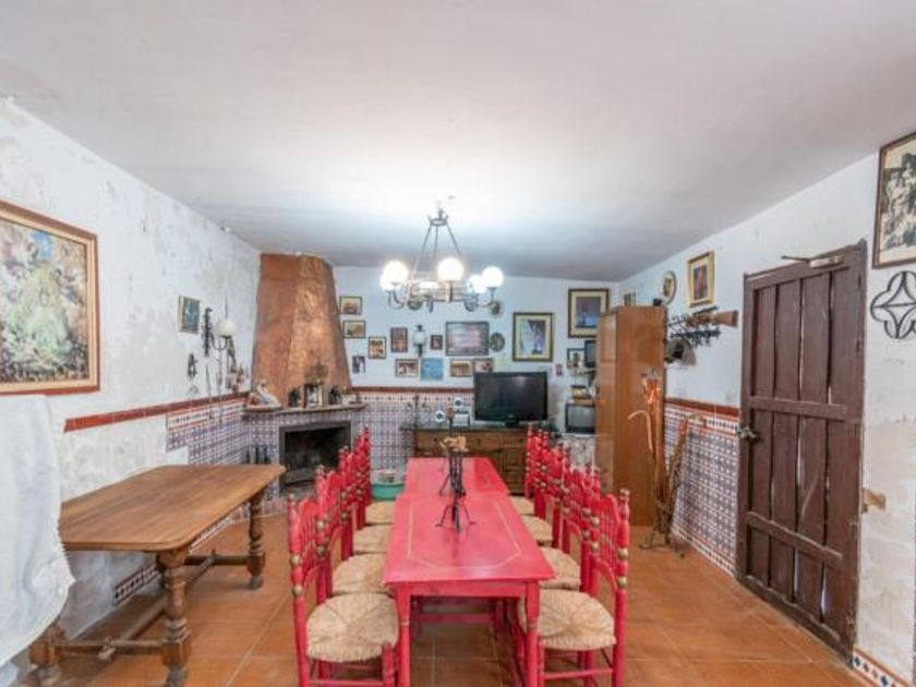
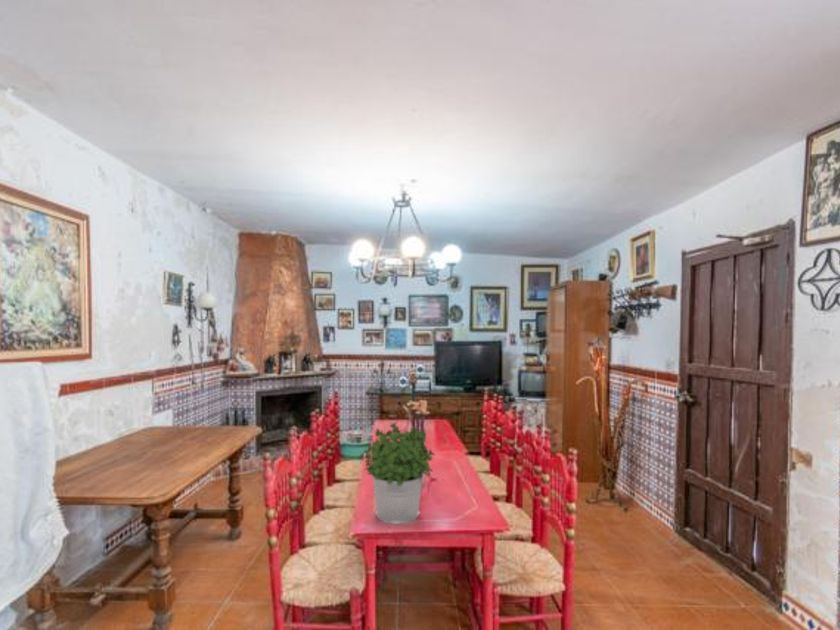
+ potted plant (397, 469)
